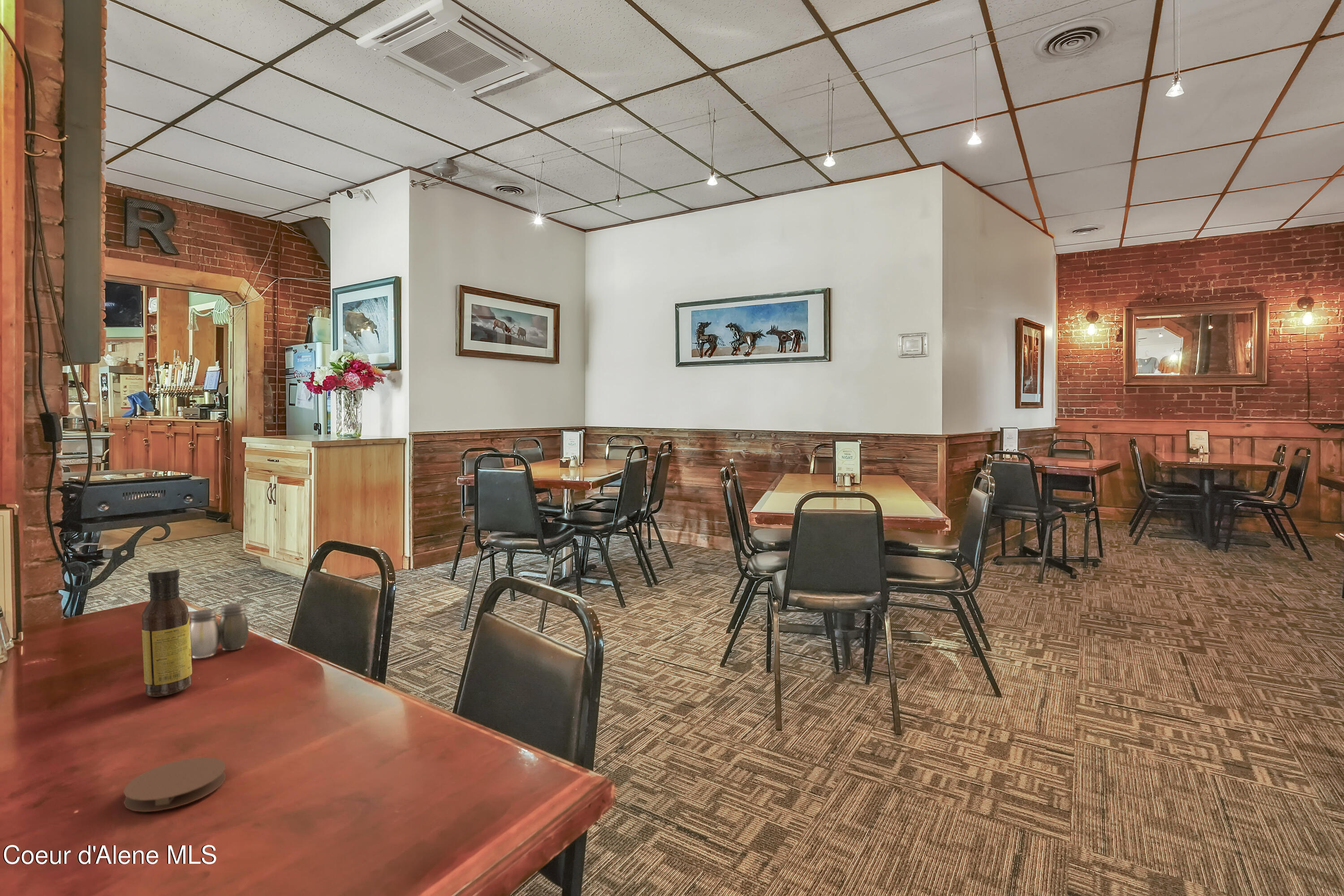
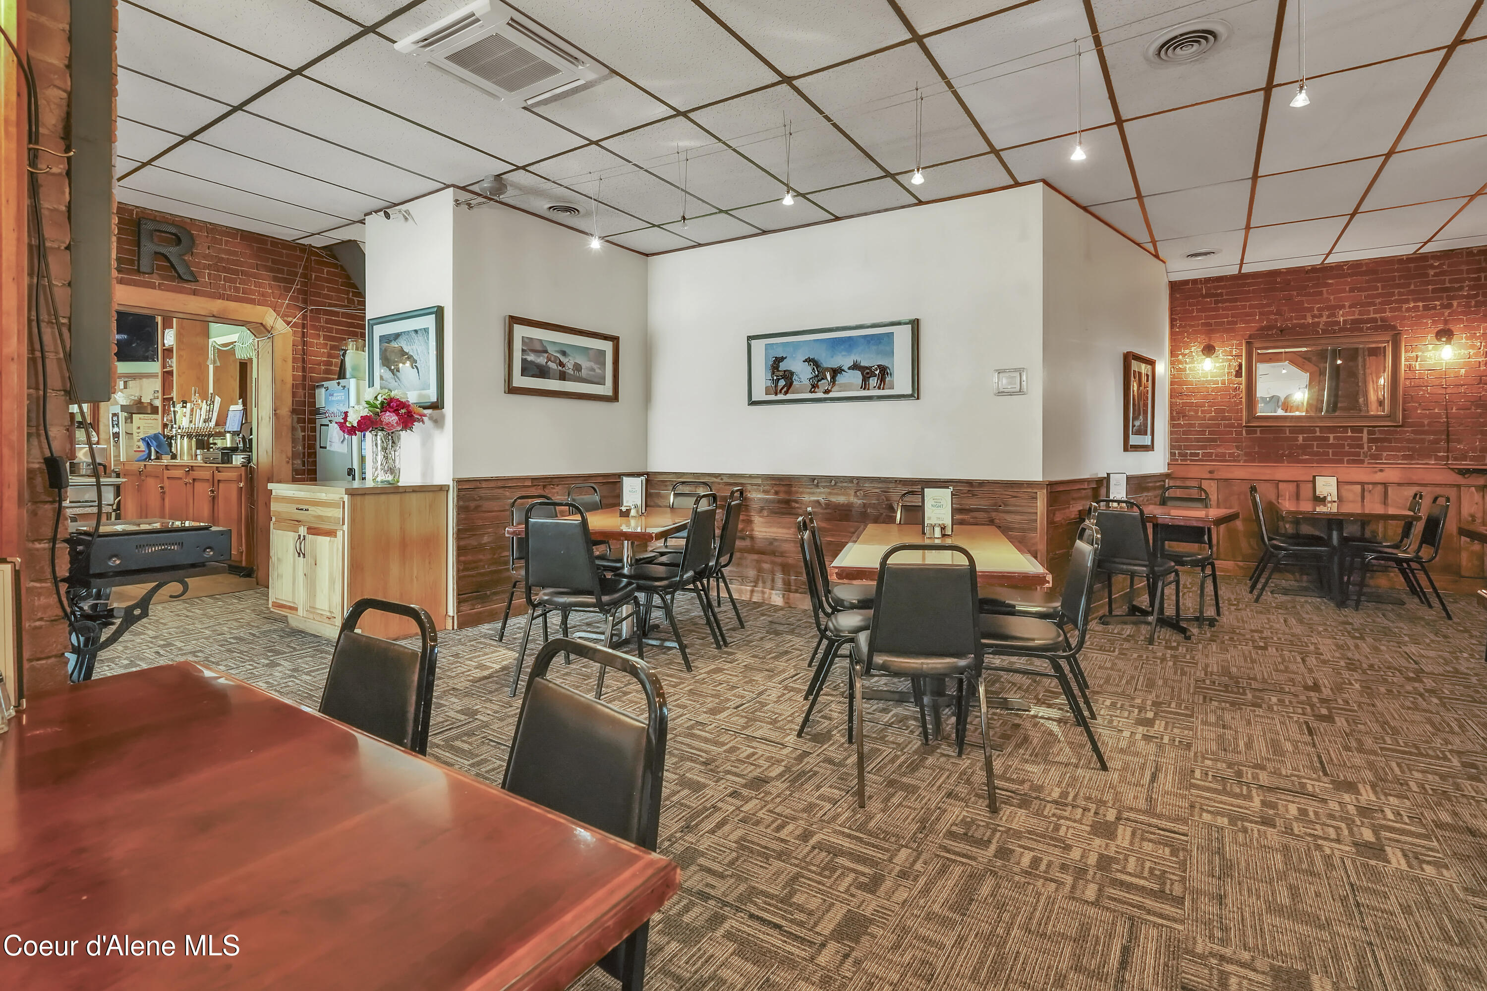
- salt and pepper shaker (219, 629)
- coaster (177, 783)
- sauce bottle (167, 630)
